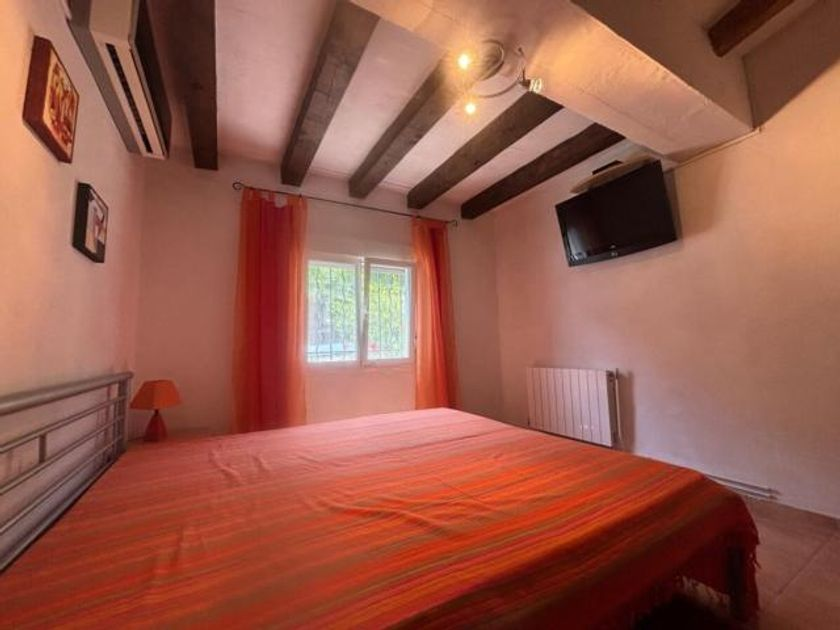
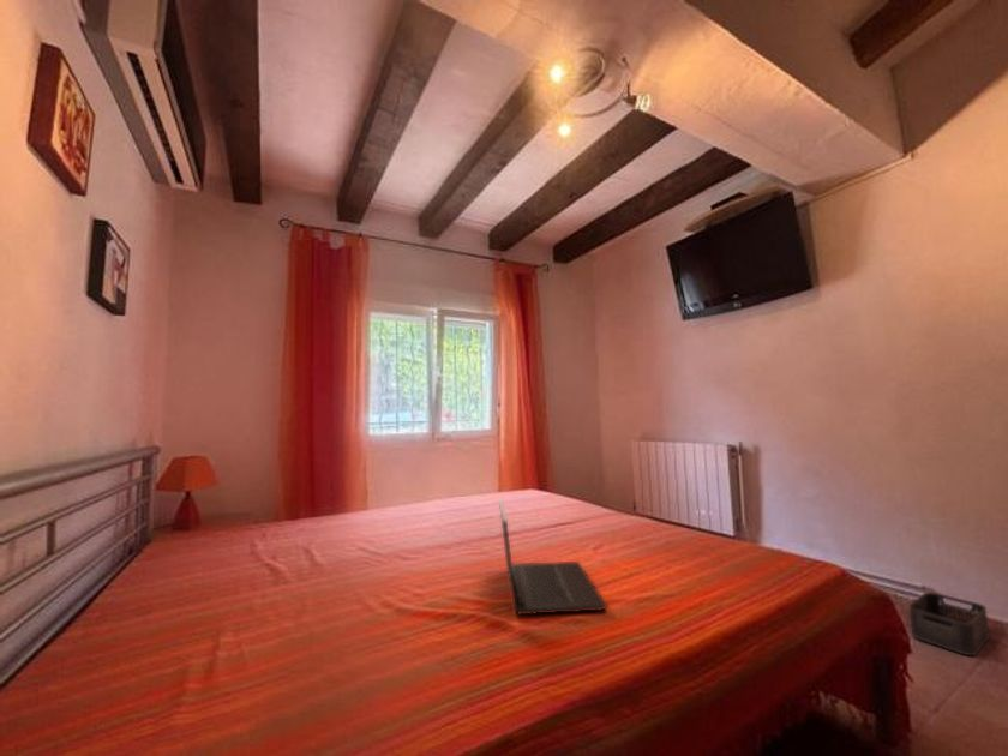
+ storage bin (948, 620)
+ laptop (546, 563)
